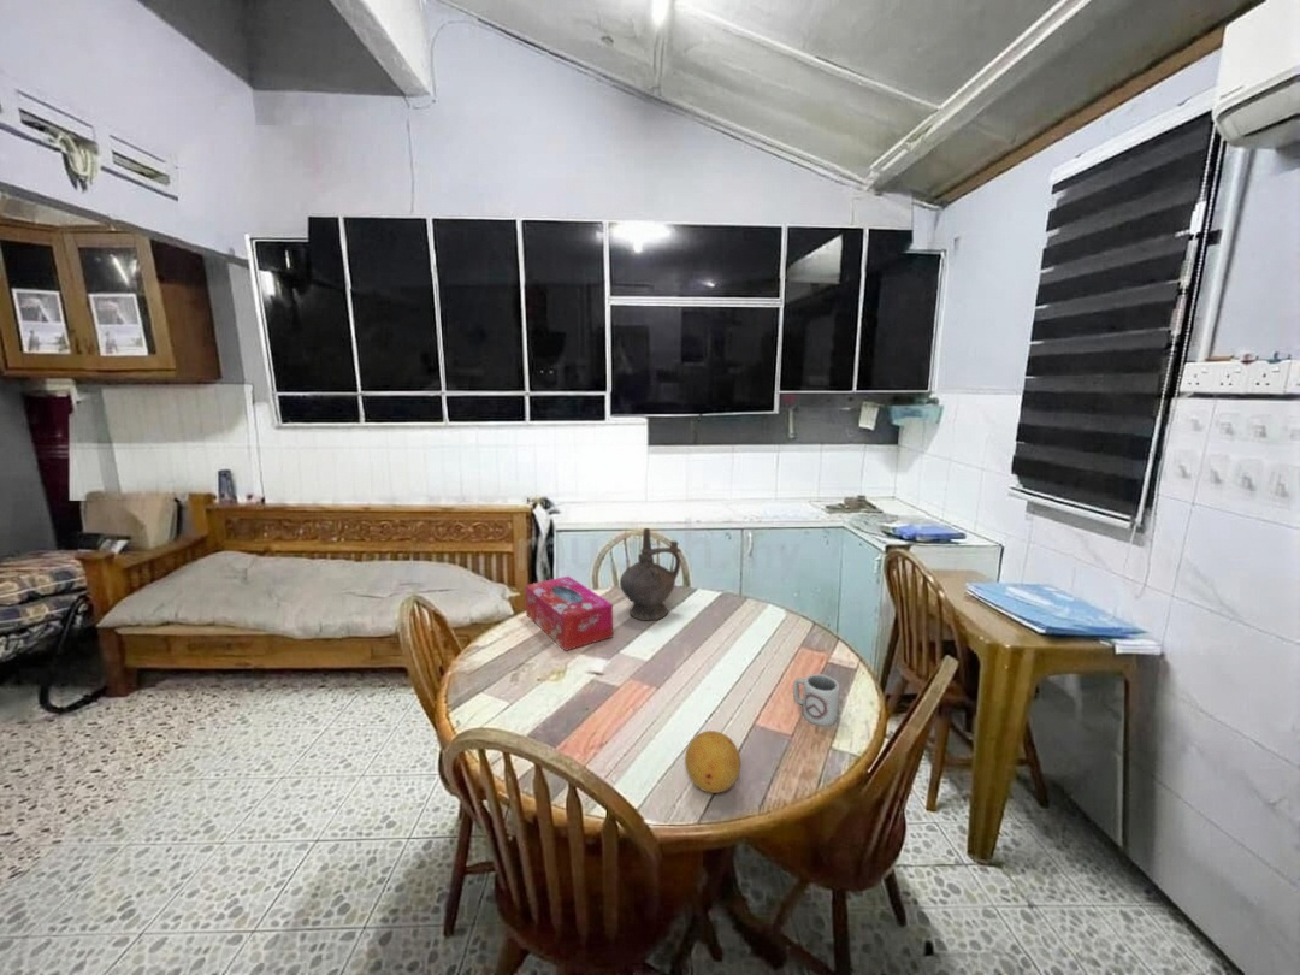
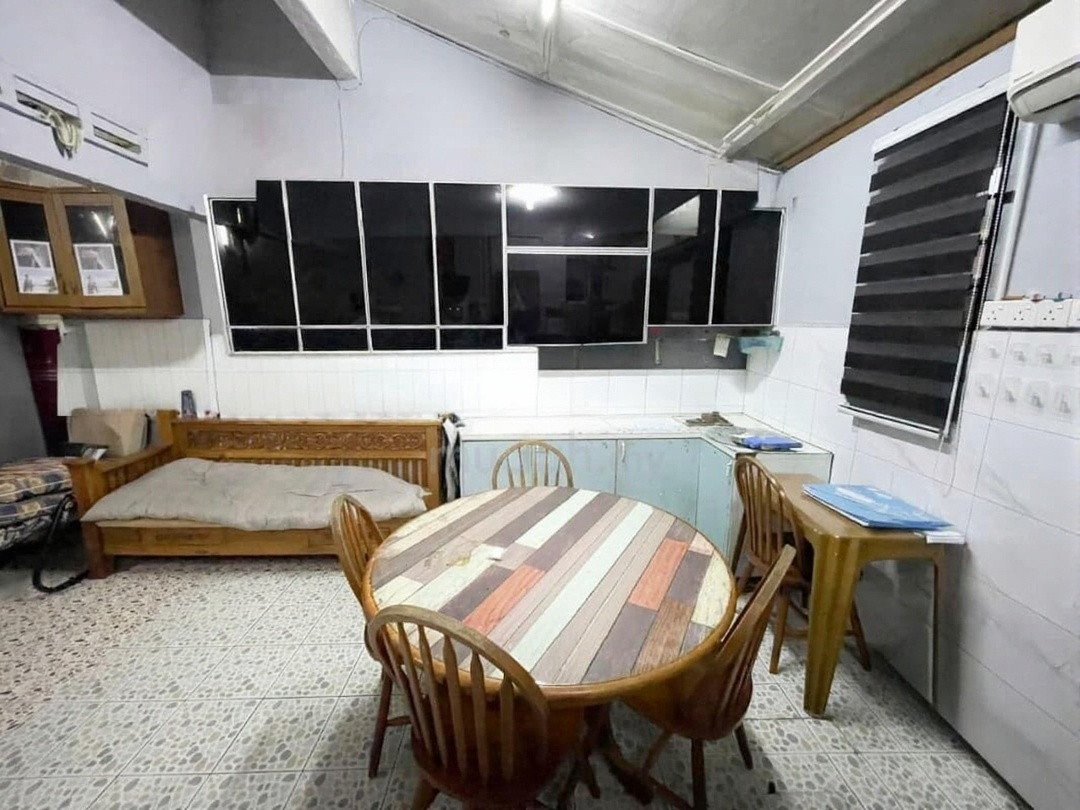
- tissue box (567, 609)
- fruit (713, 761)
- cup (815, 697)
- ceremonial vessel (650, 571)
